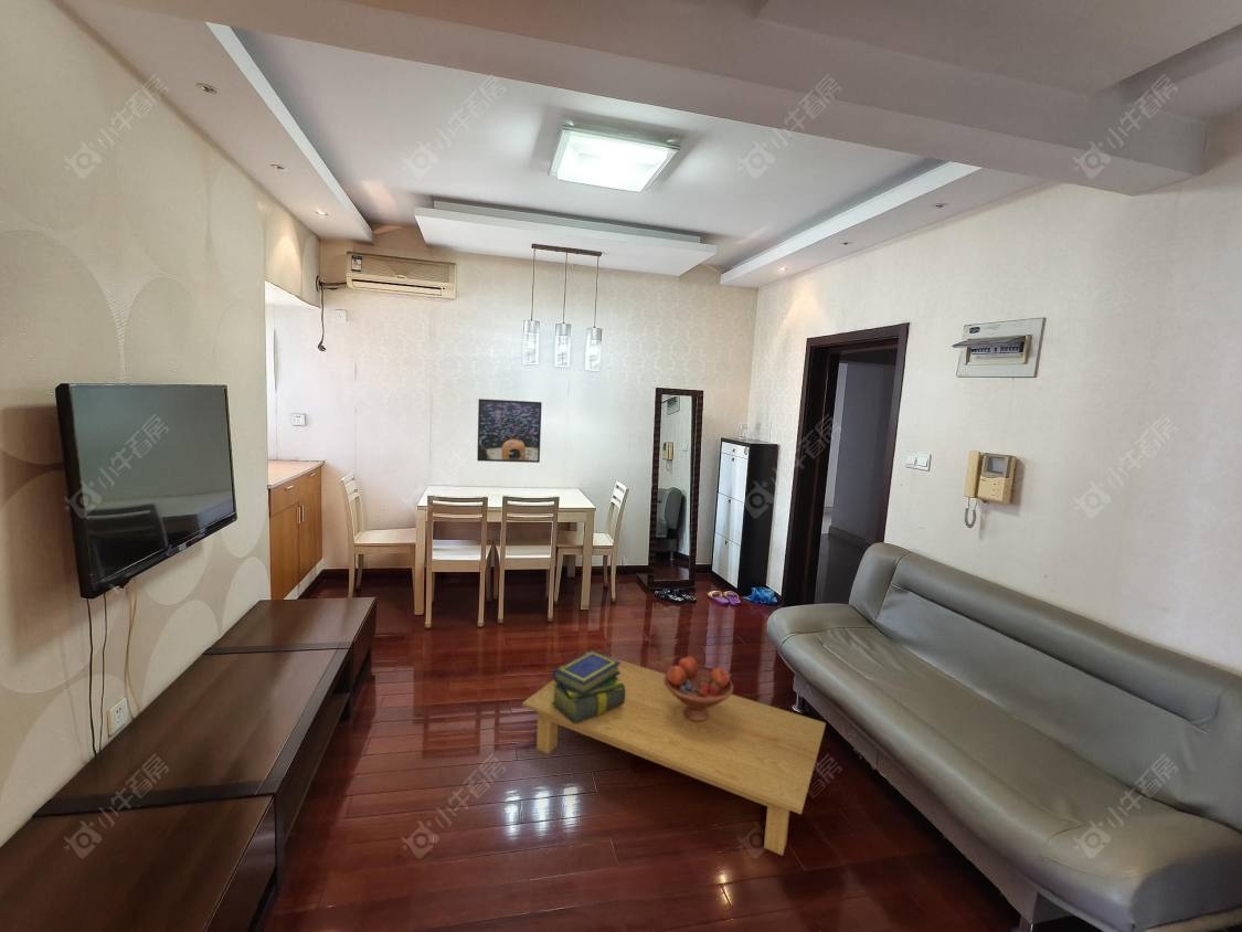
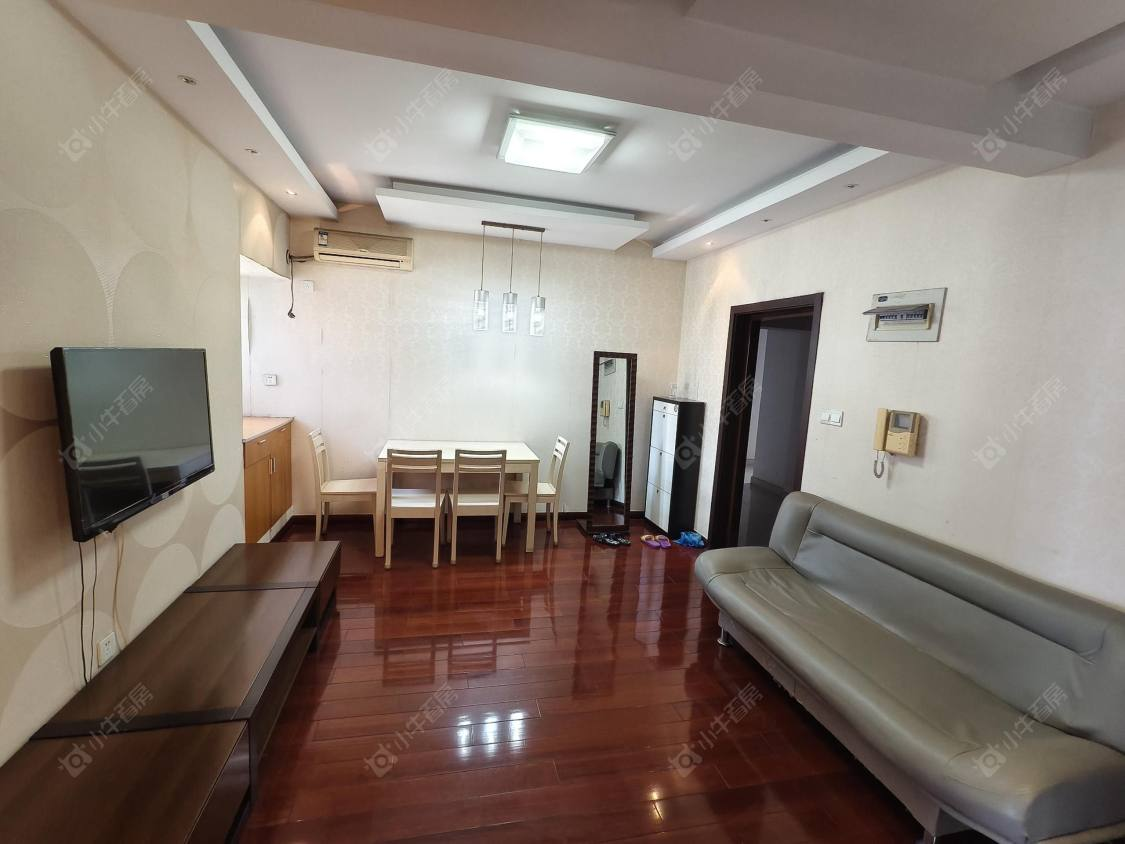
- fruit bowl (698, 691)
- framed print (509, 431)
- coffee table (671, 737)
- stack of books (587, 685)
